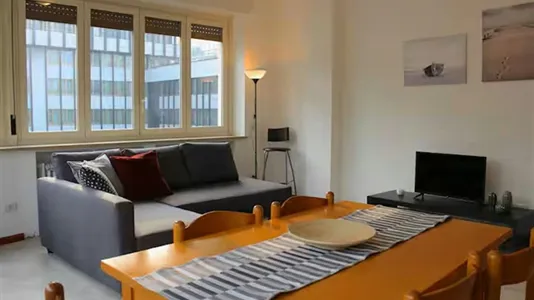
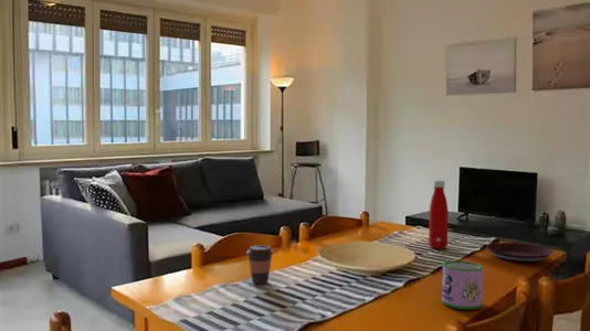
+ plate (518, 253)
+ mug (457, 281)
+ coffee cup (260, 264)
+ bottle (438, 213)
